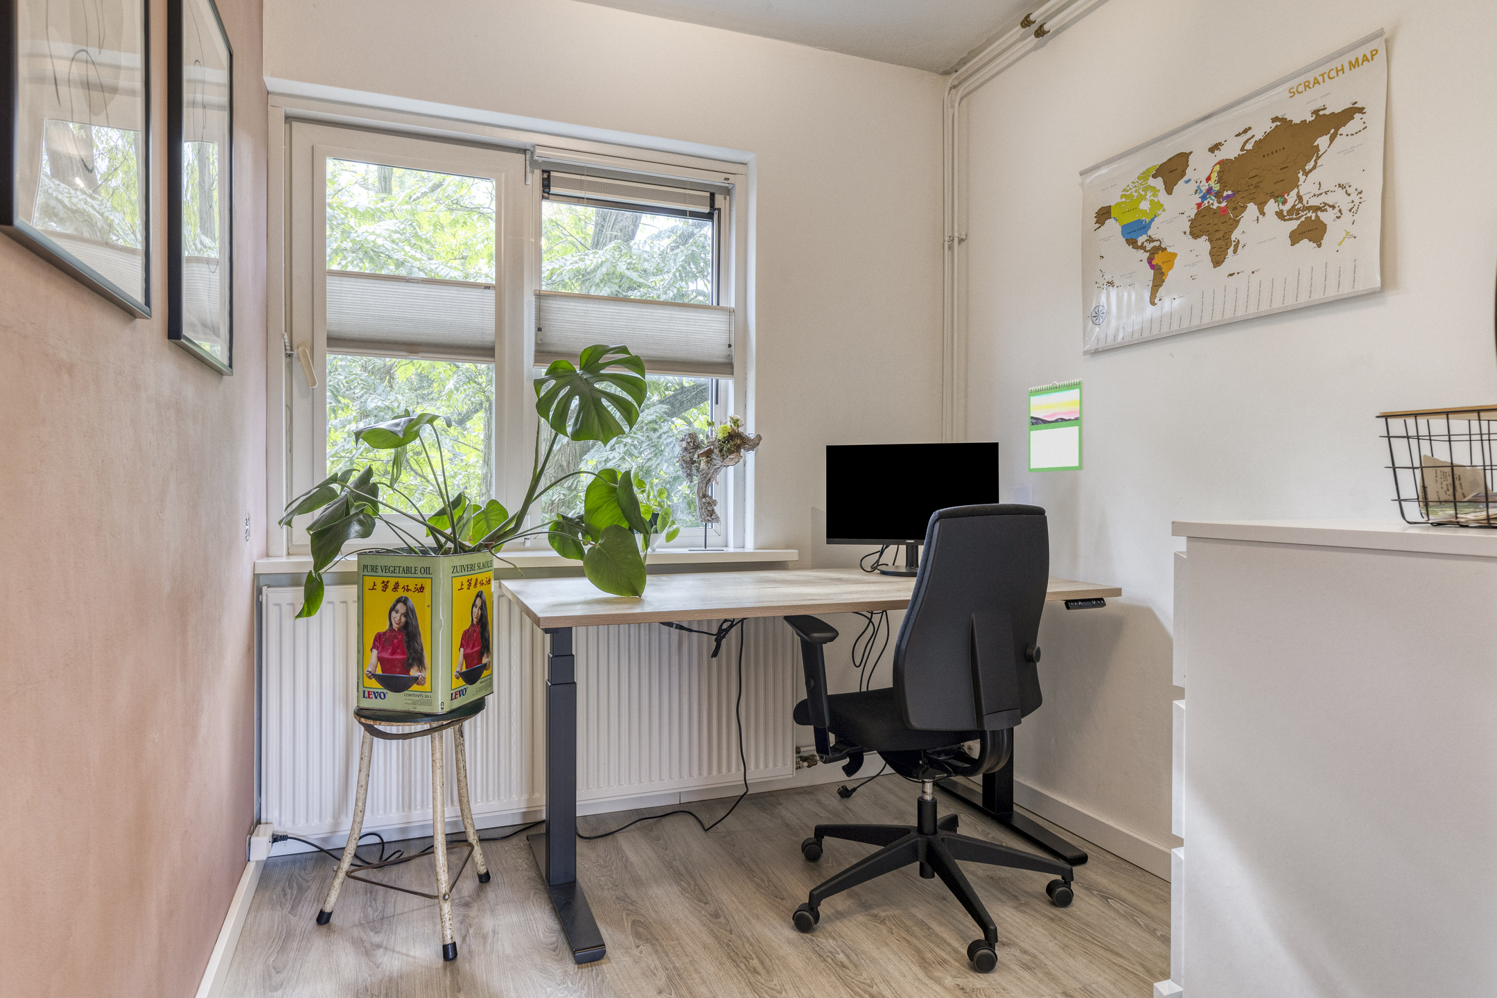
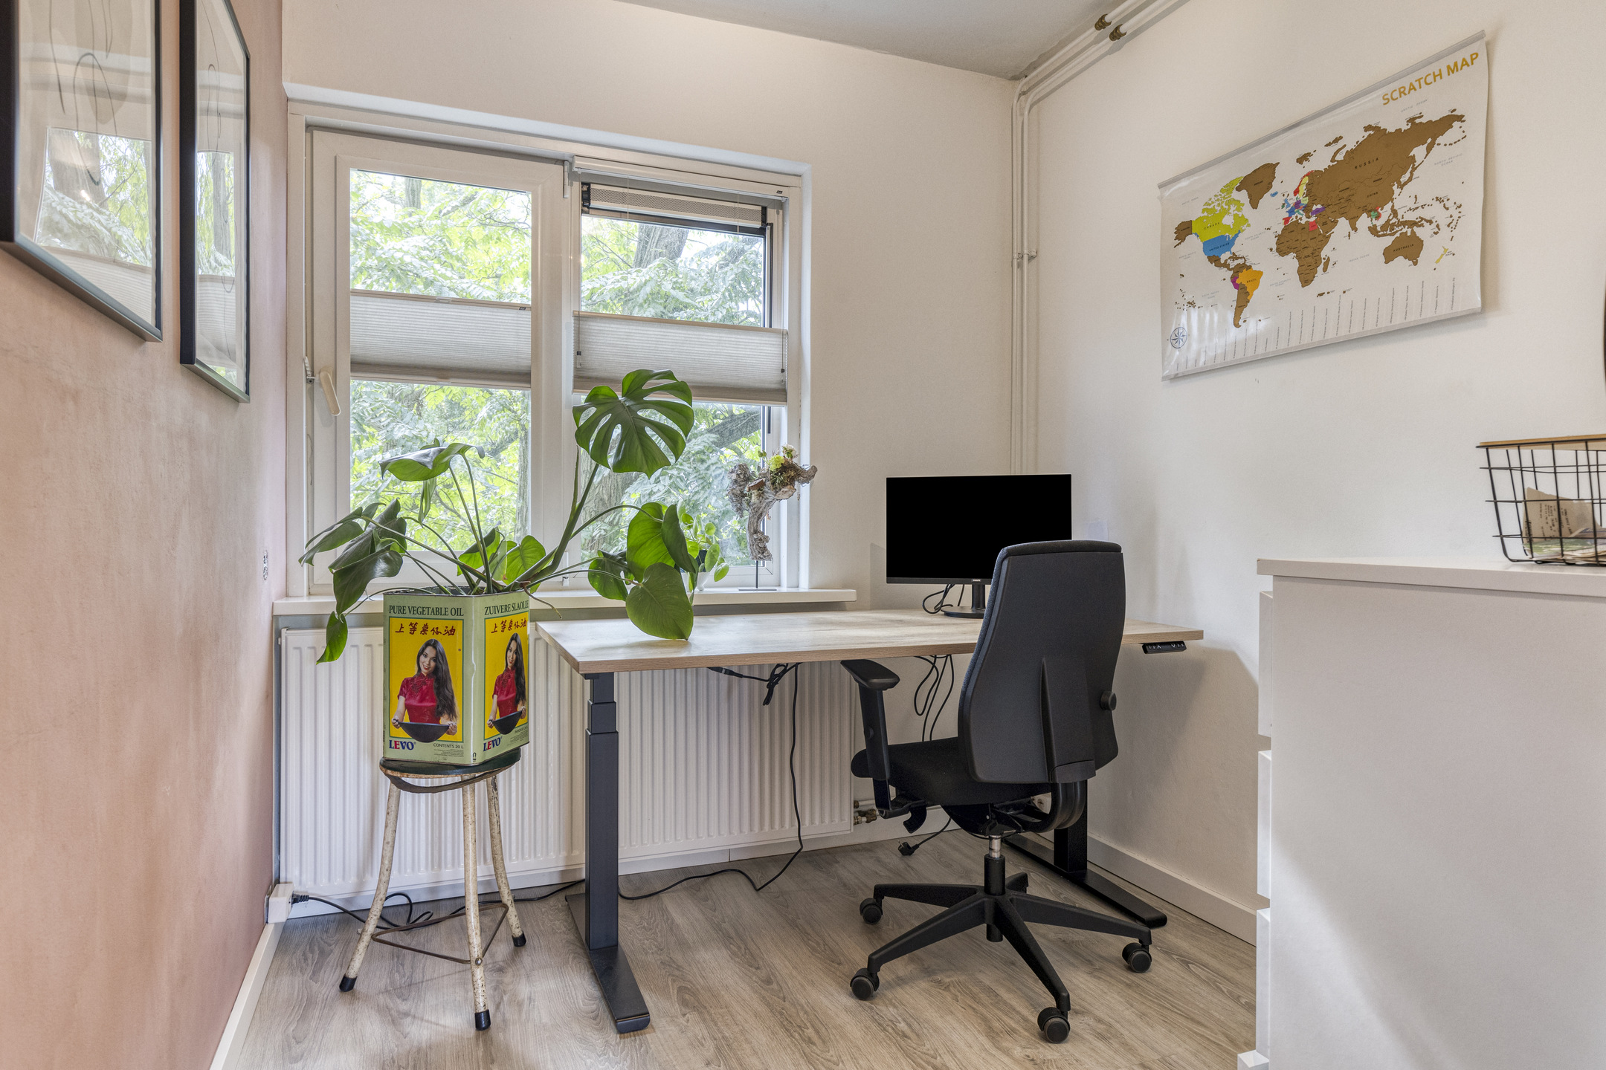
- calendar (1054, 427)
